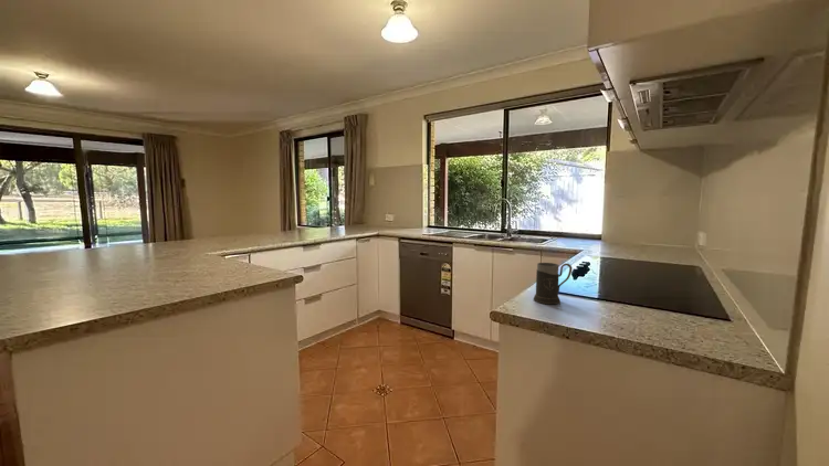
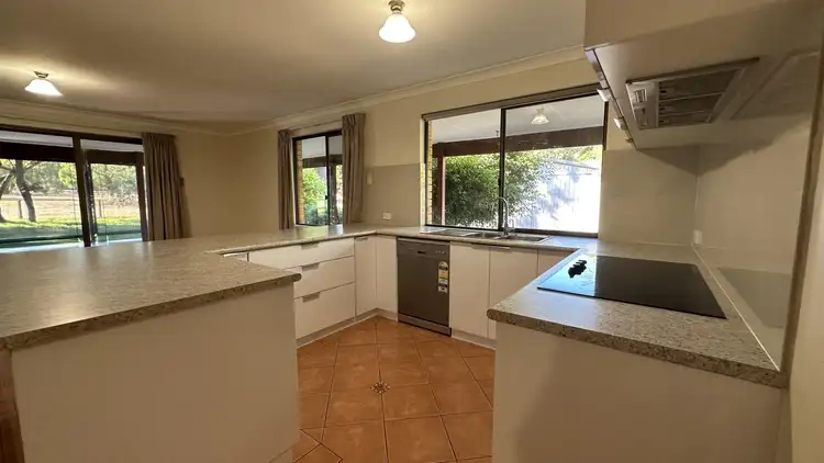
- mug (553, 282)
